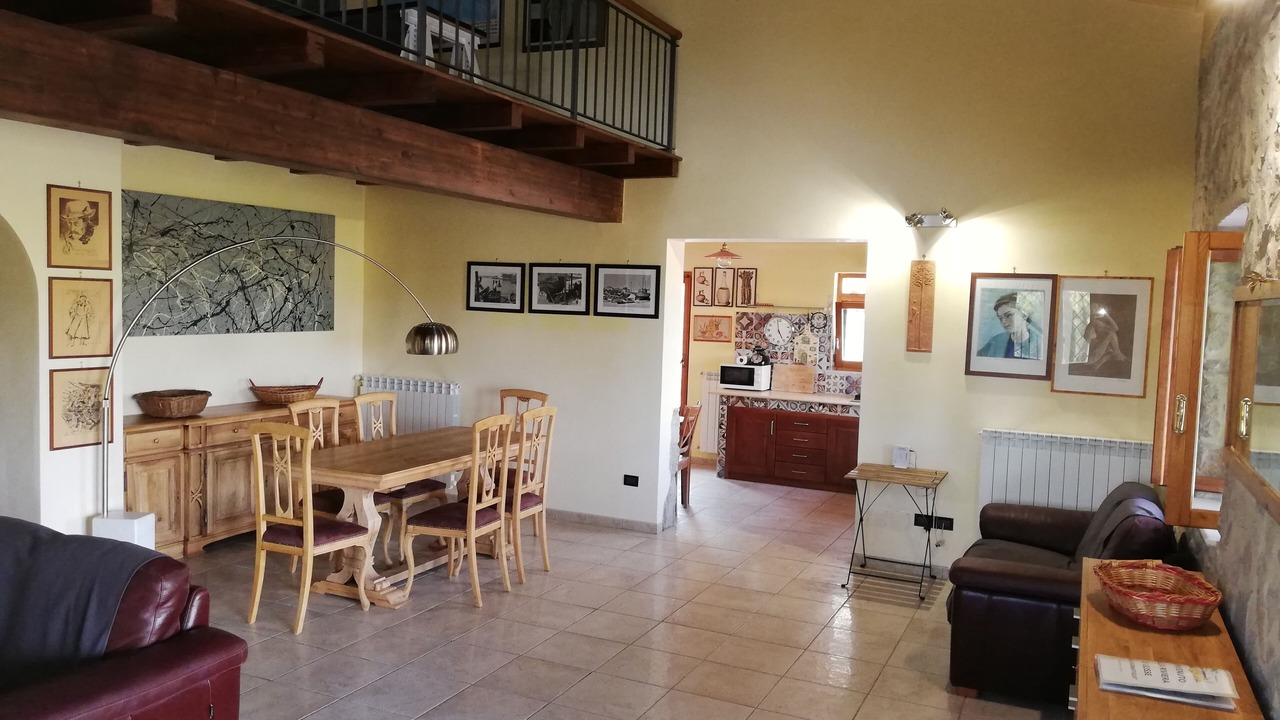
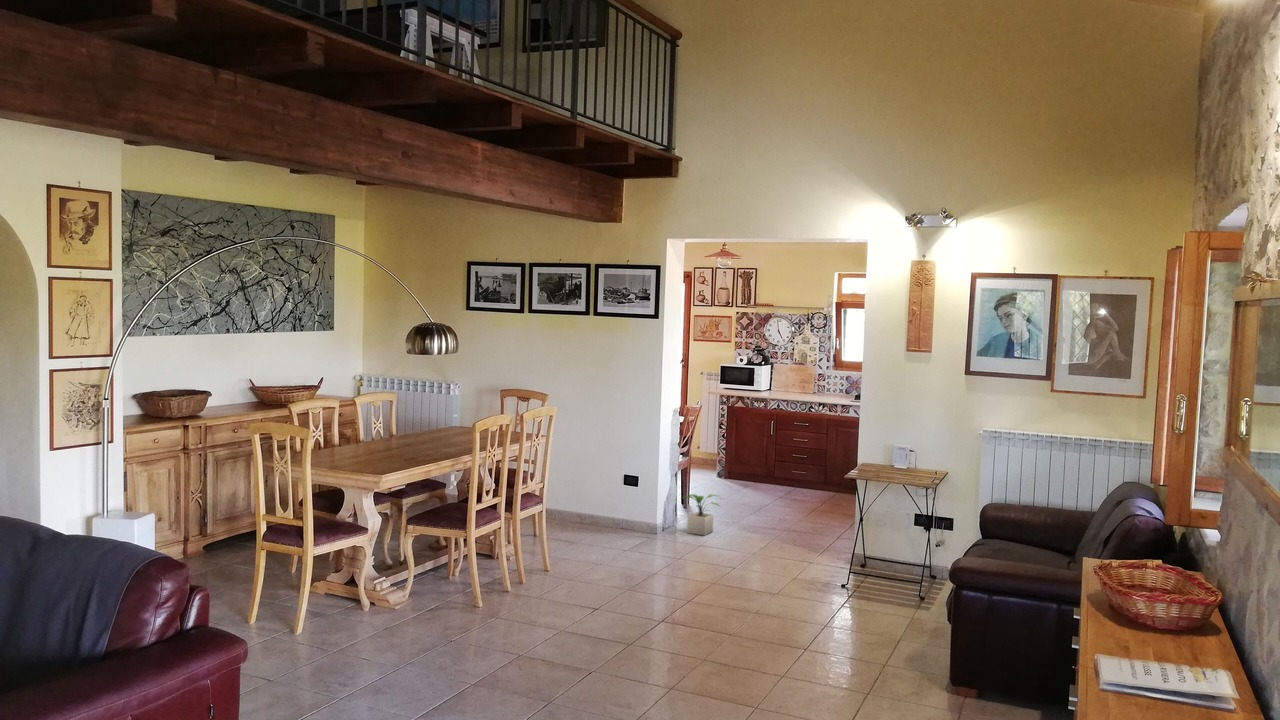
+ potted plant (699, 513)
